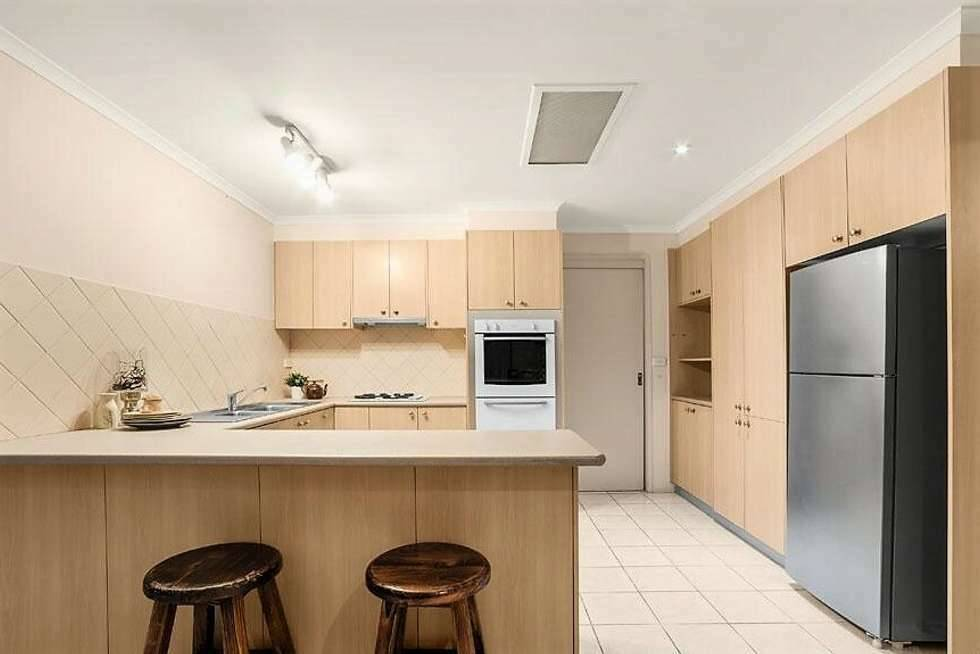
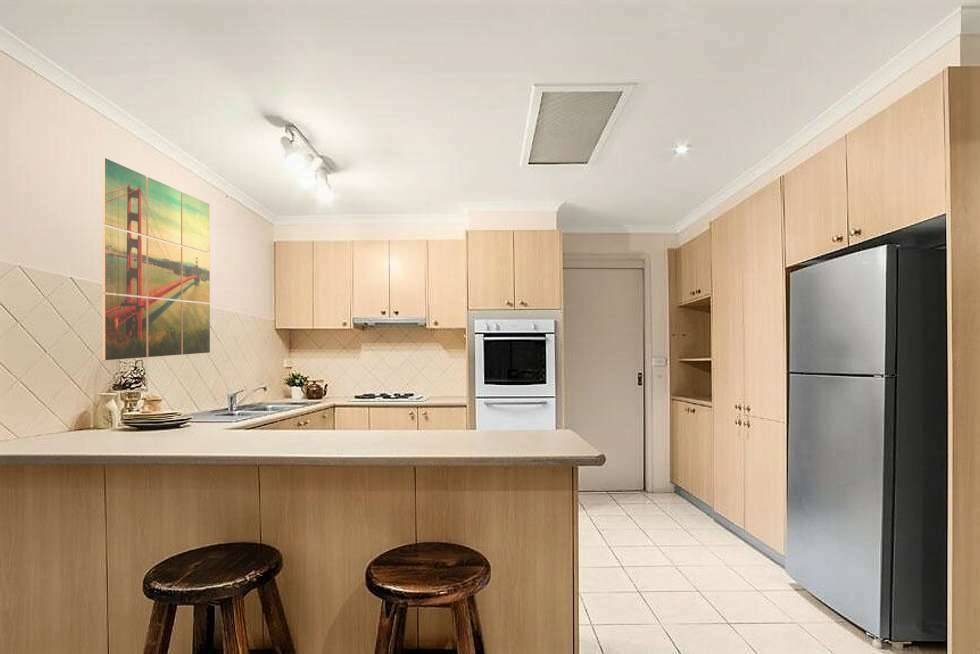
+ wall art (164, 270)
